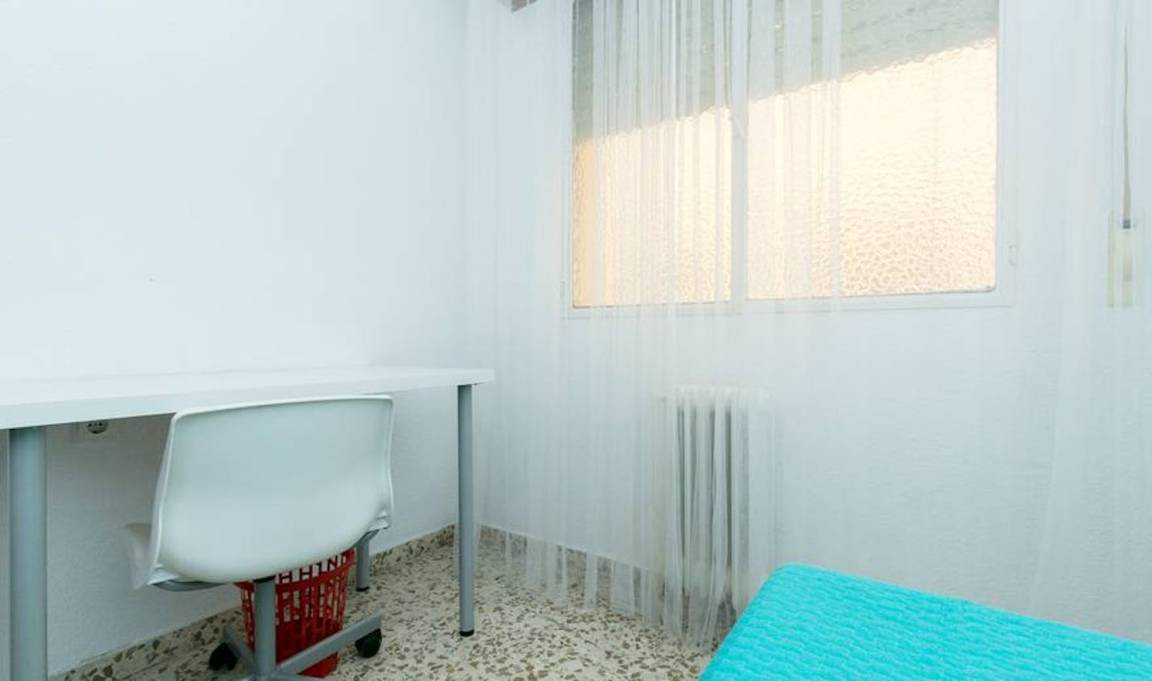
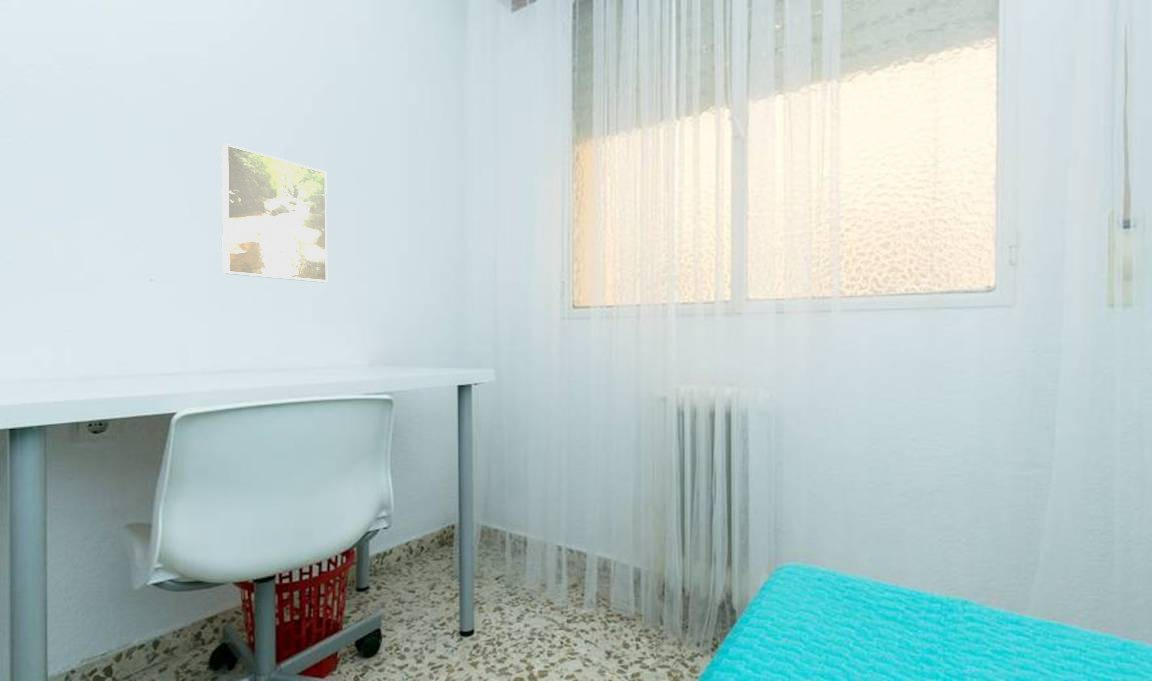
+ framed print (278, 218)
